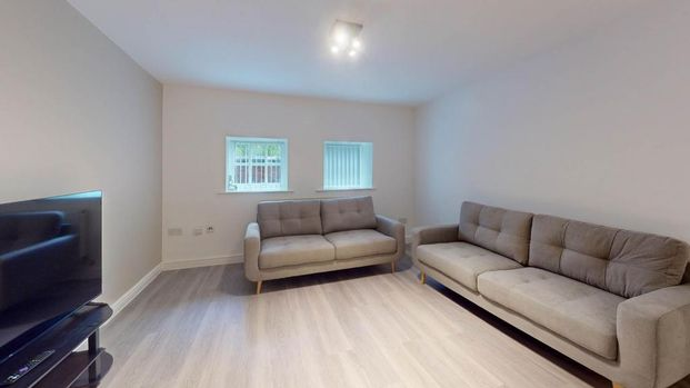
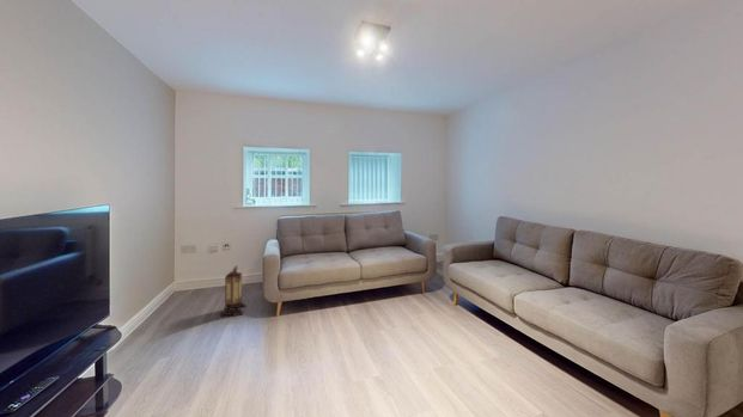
+ lantern (233, 288)
